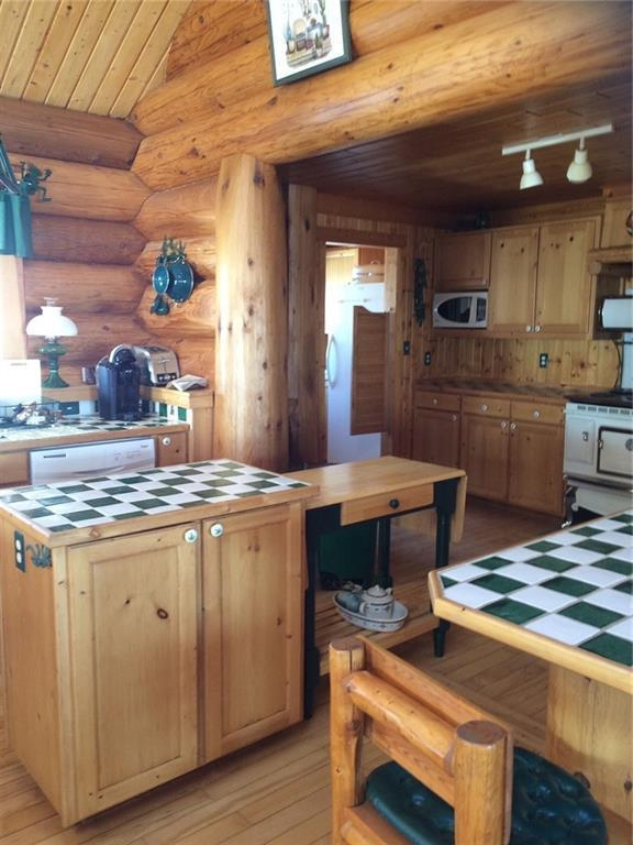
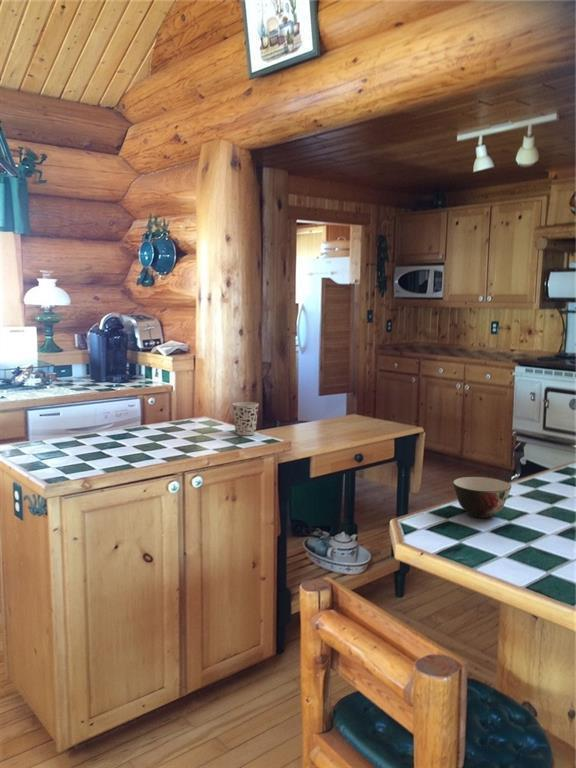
+ soup bowl (481, 498)
+ cup (245, 418)
